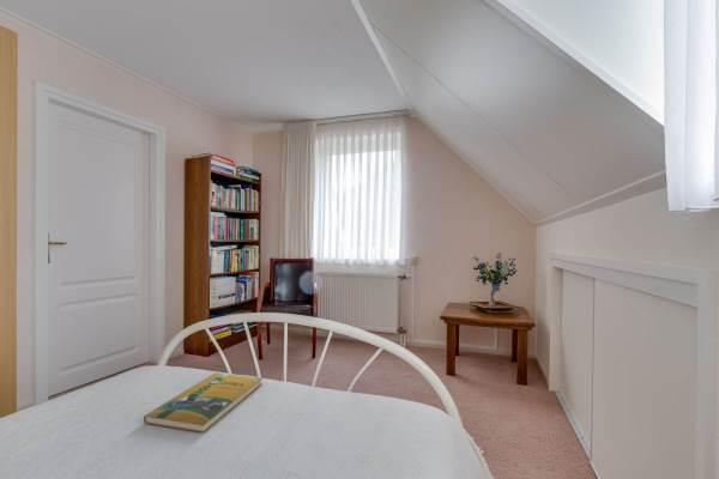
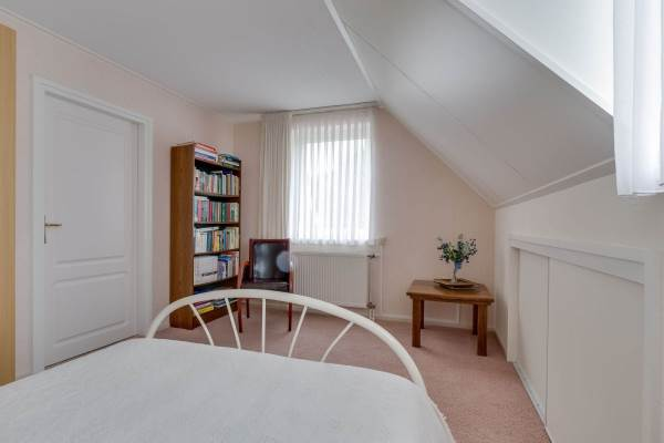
- booklet (210, 398)
